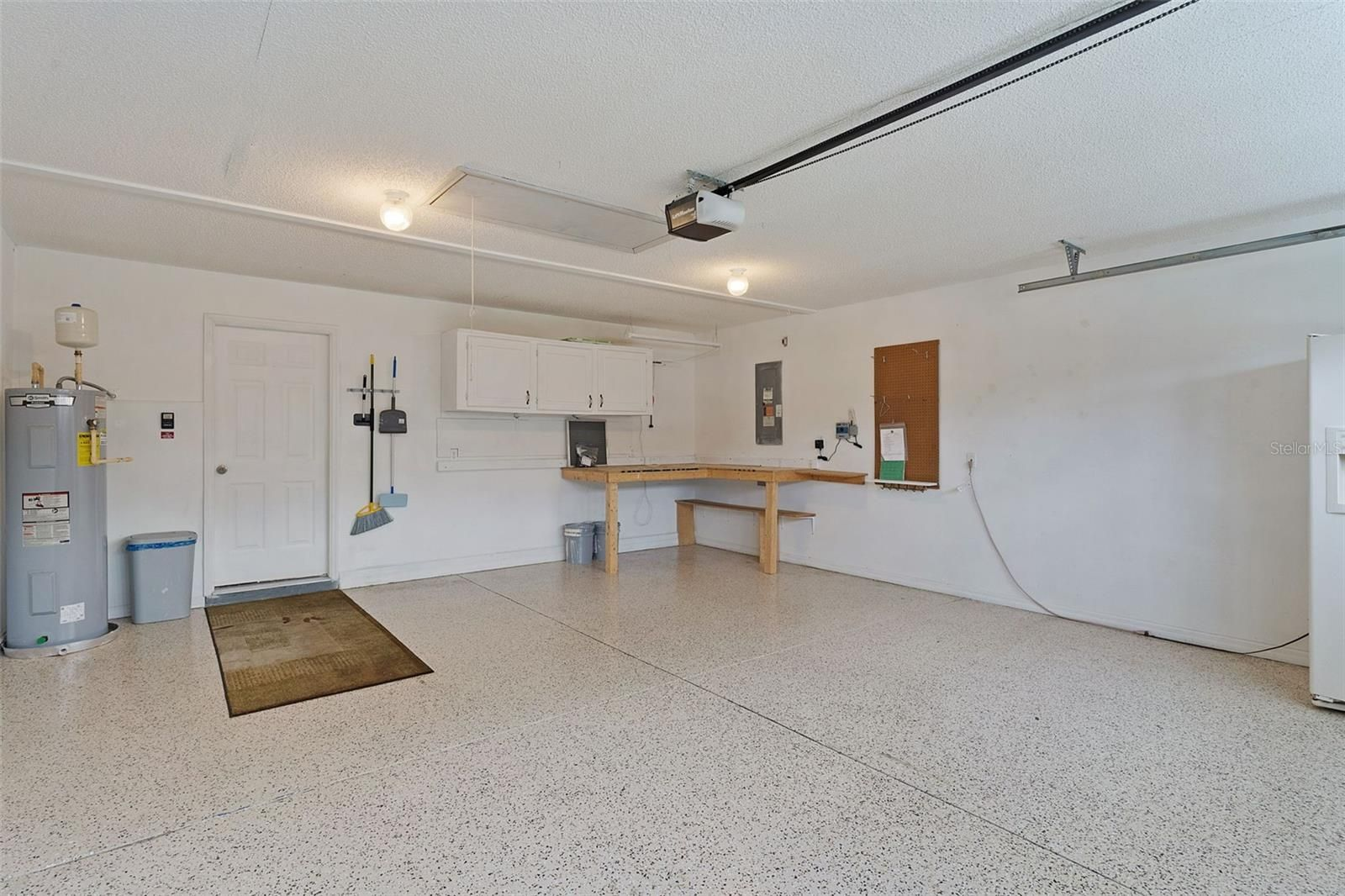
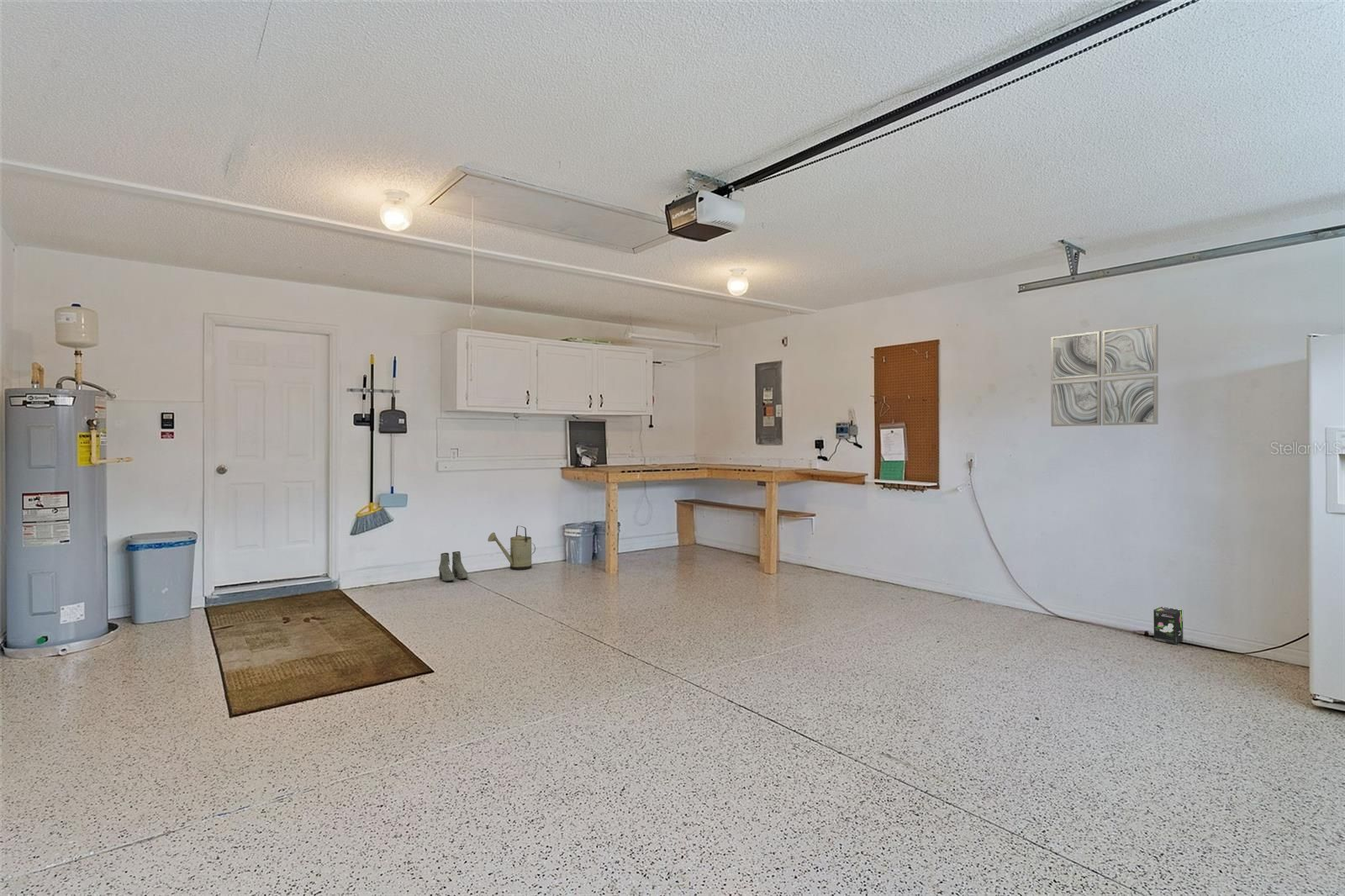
+ watering can (512, 548)
+ wall art (1102, 379)
+ boots (453, 566)
+ box (1168, 625)
